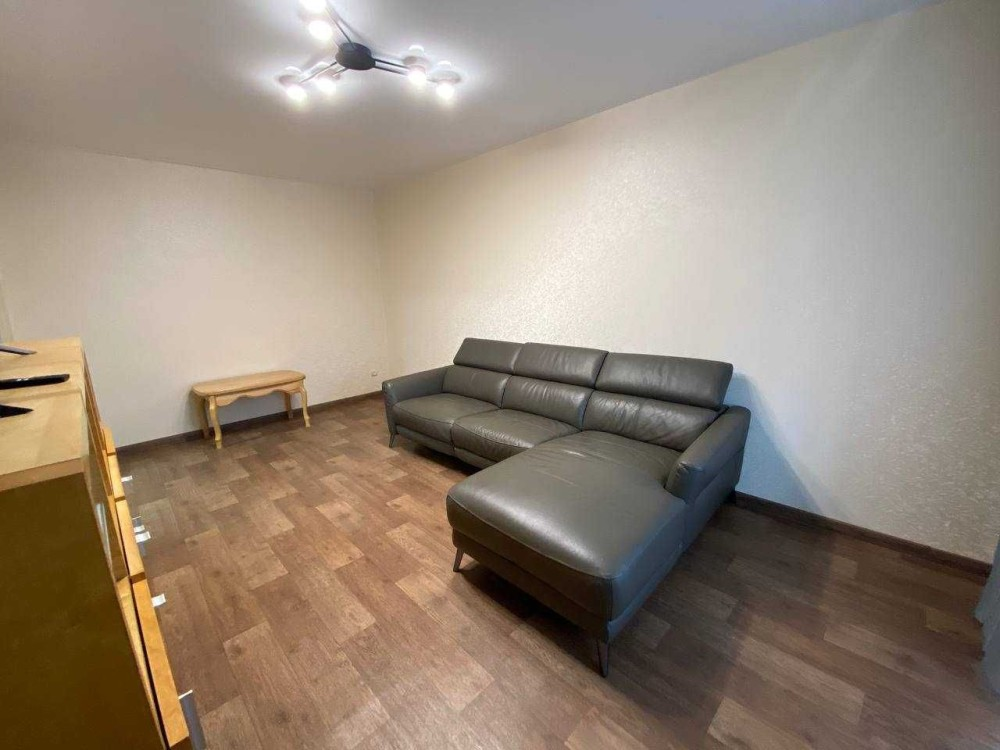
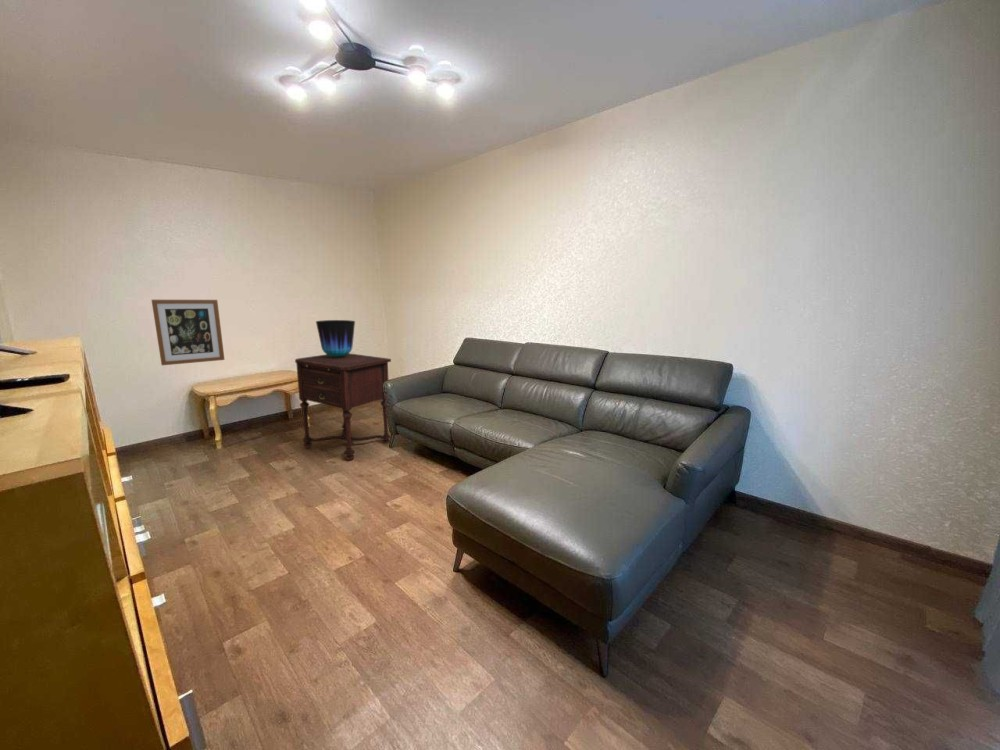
+ wall art (190, 331)
+ side table (344, 403)
+ vase (336, 339)
